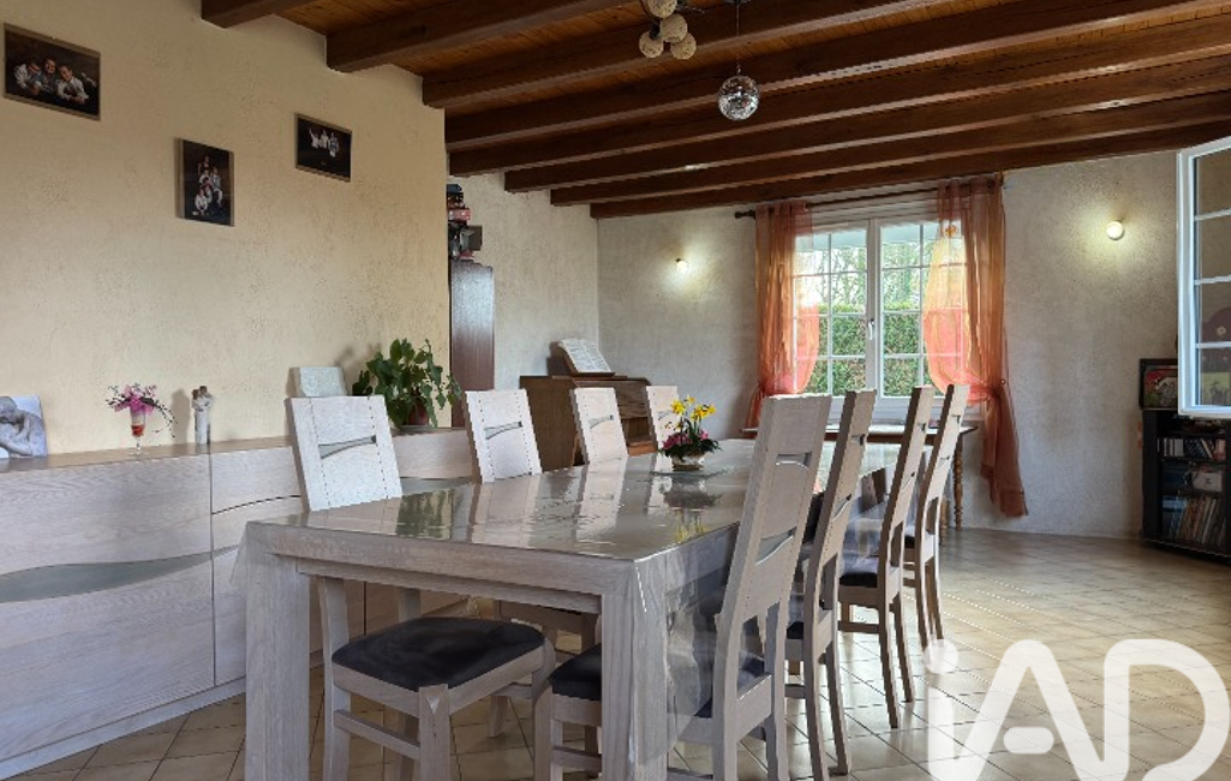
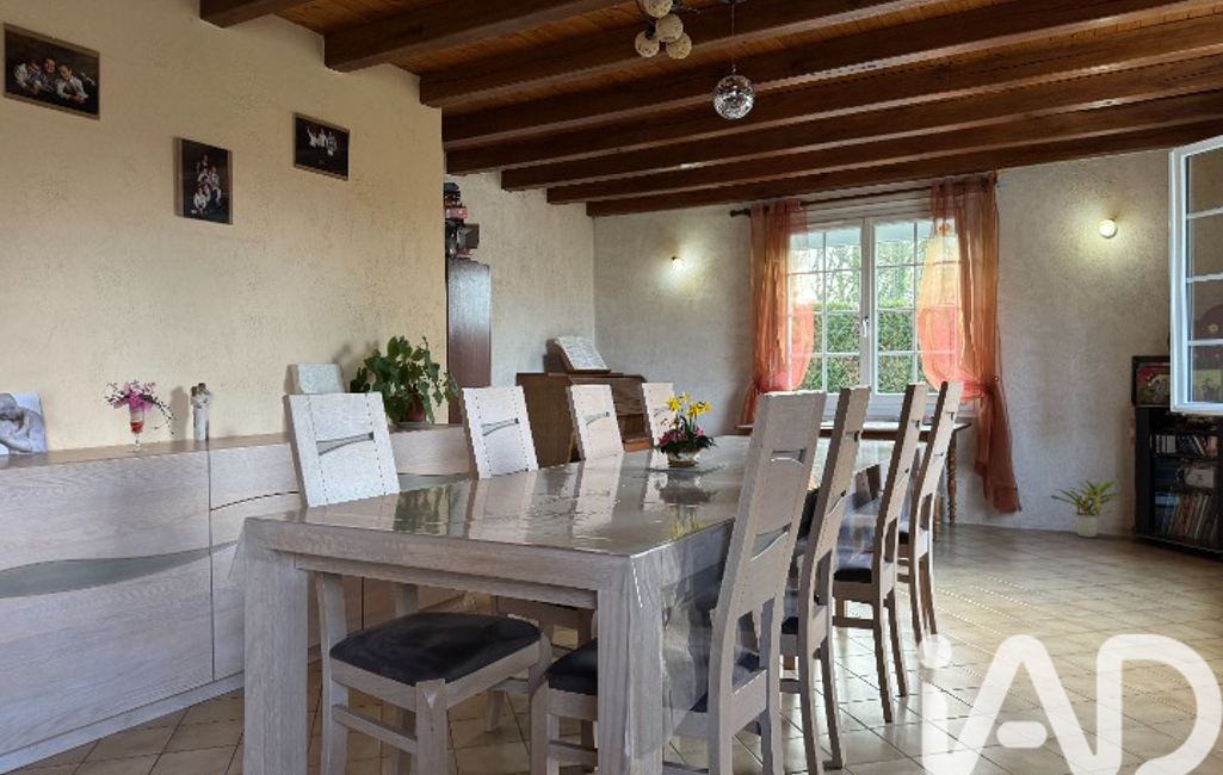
+ potted plant (1091, 507)
